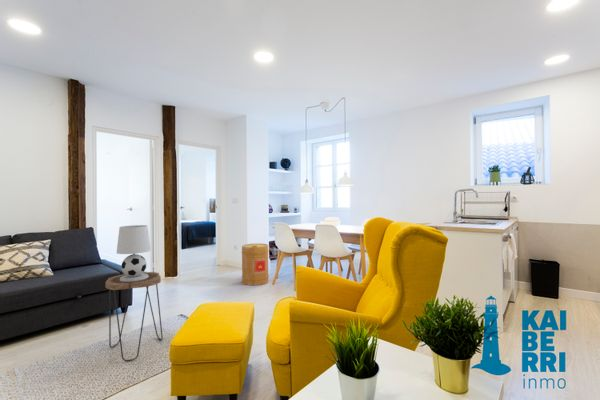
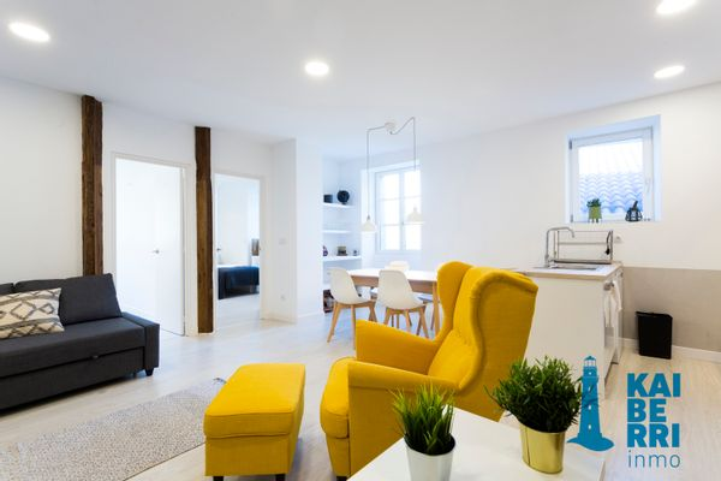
- basket (255, 263)
- side table (143, 313)
- table lamp (134, 251)
